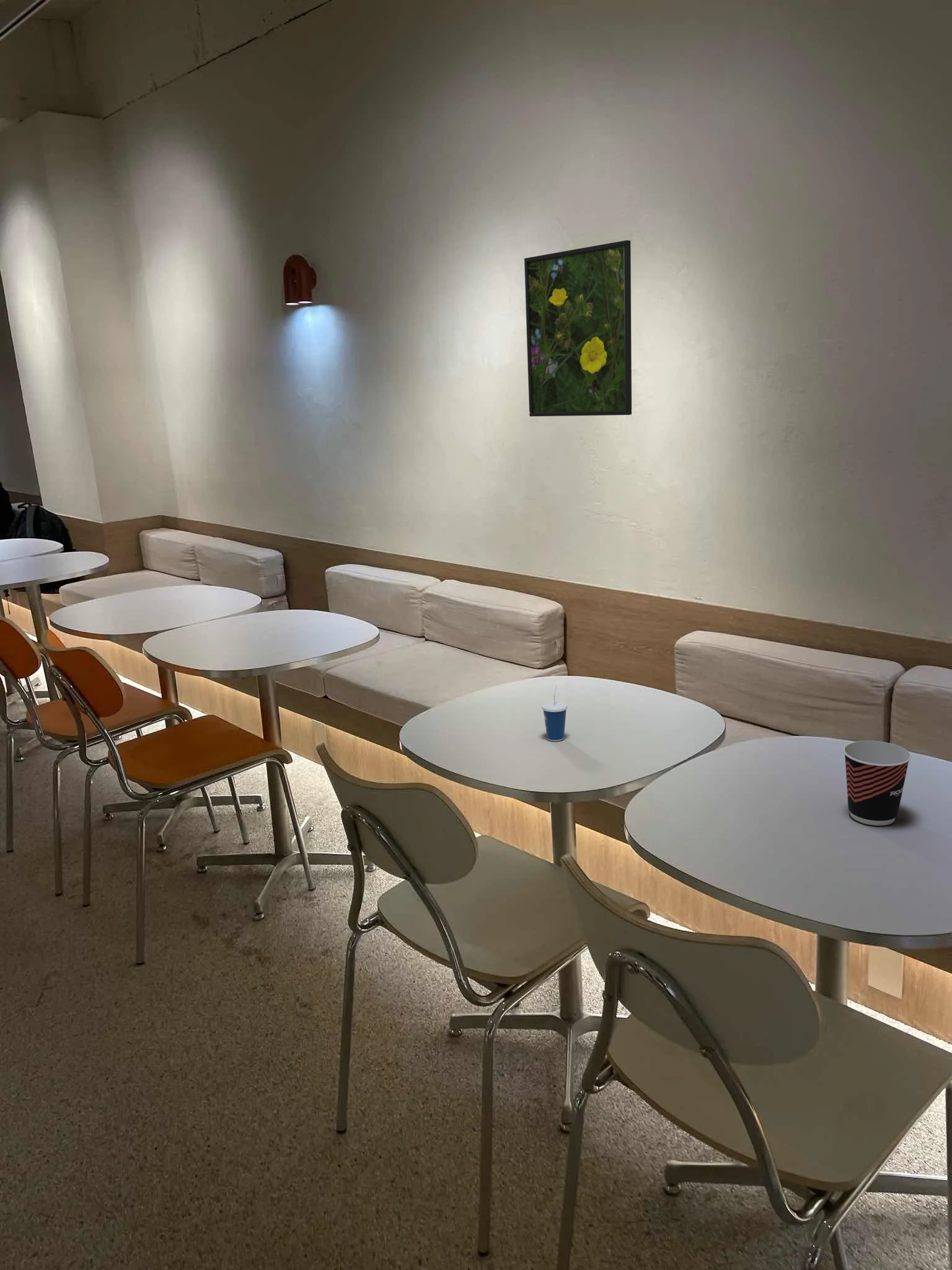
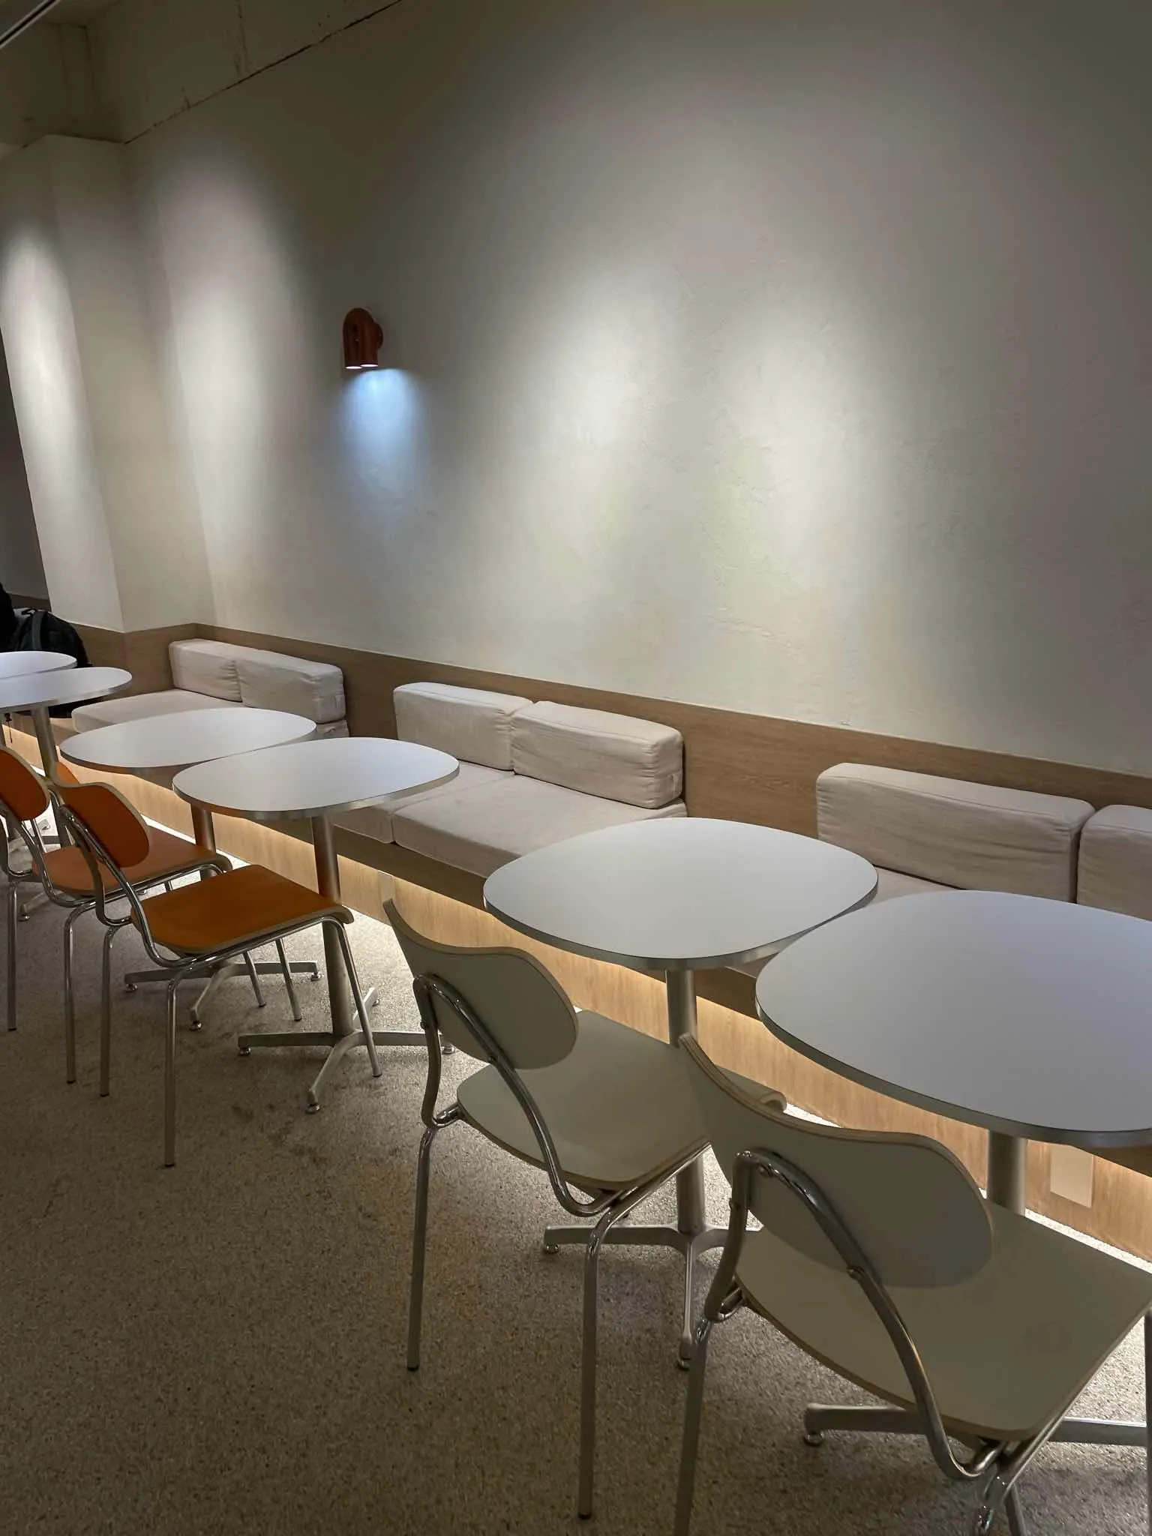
- cup (875, 784)
- cup (555, 713)
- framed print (576, 334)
